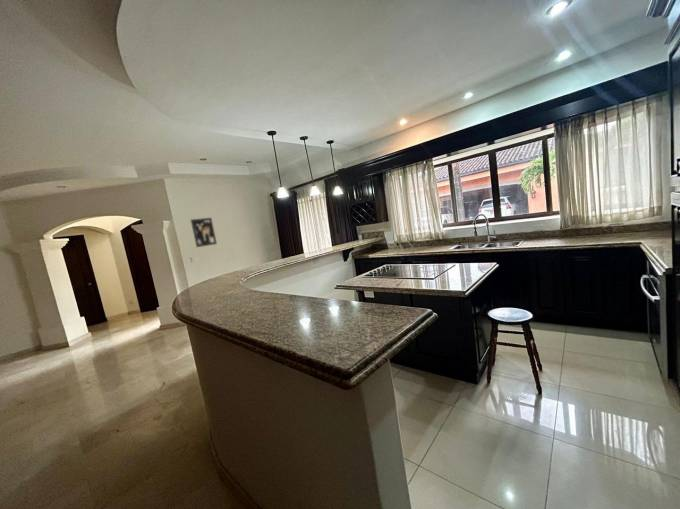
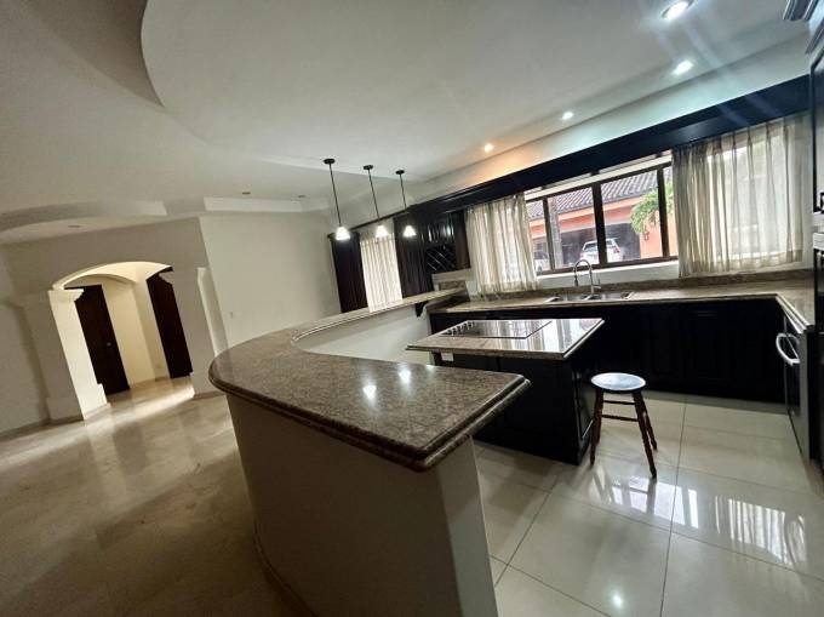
- wall art (204, 232)
